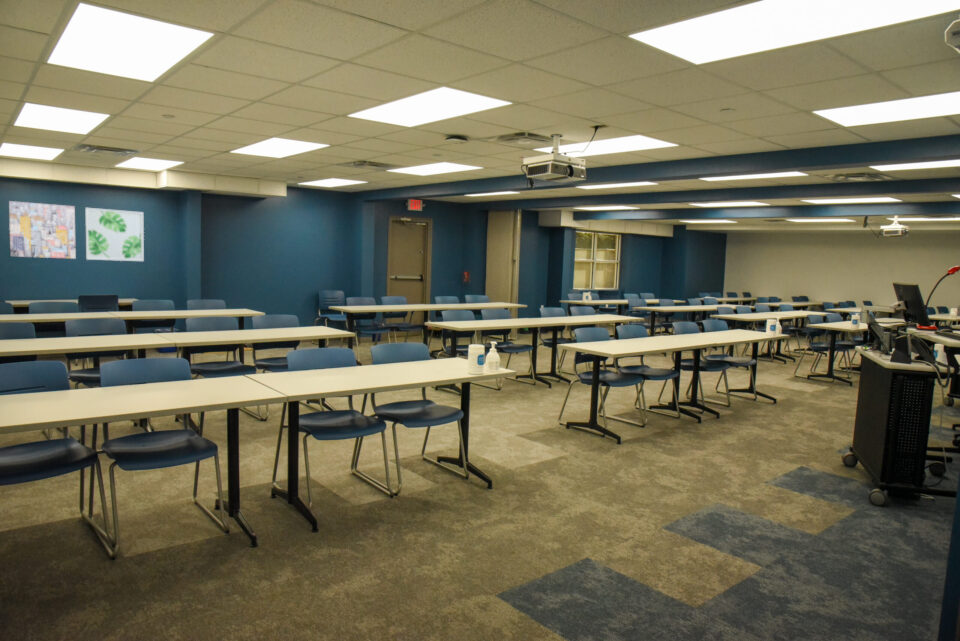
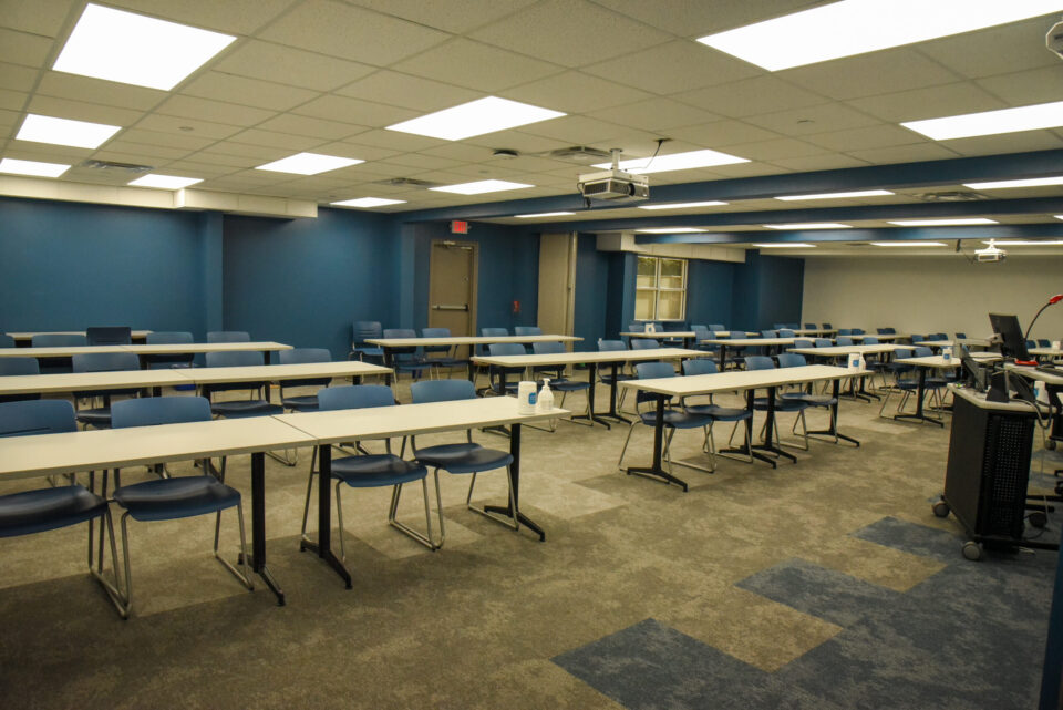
- wall art (115, 235)
- wall art (43, 230)
